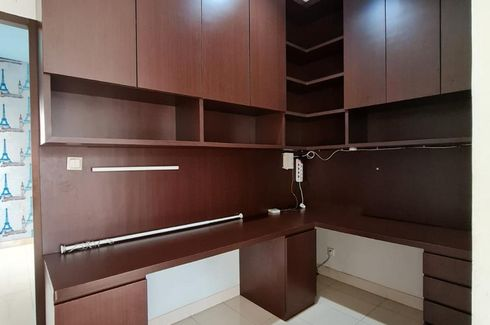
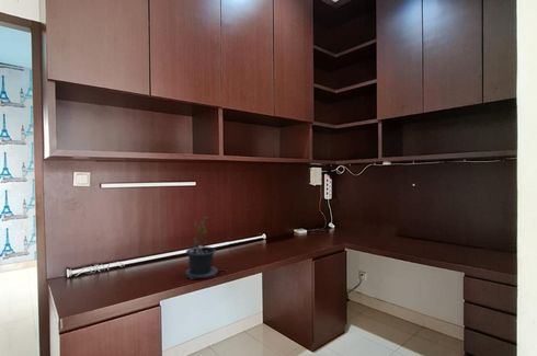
+ potted plant (203, 246)
